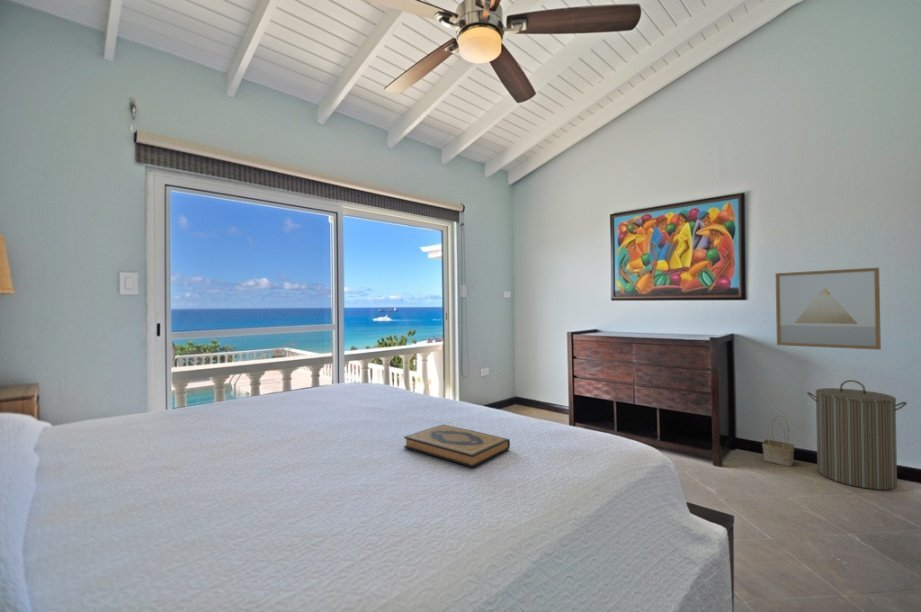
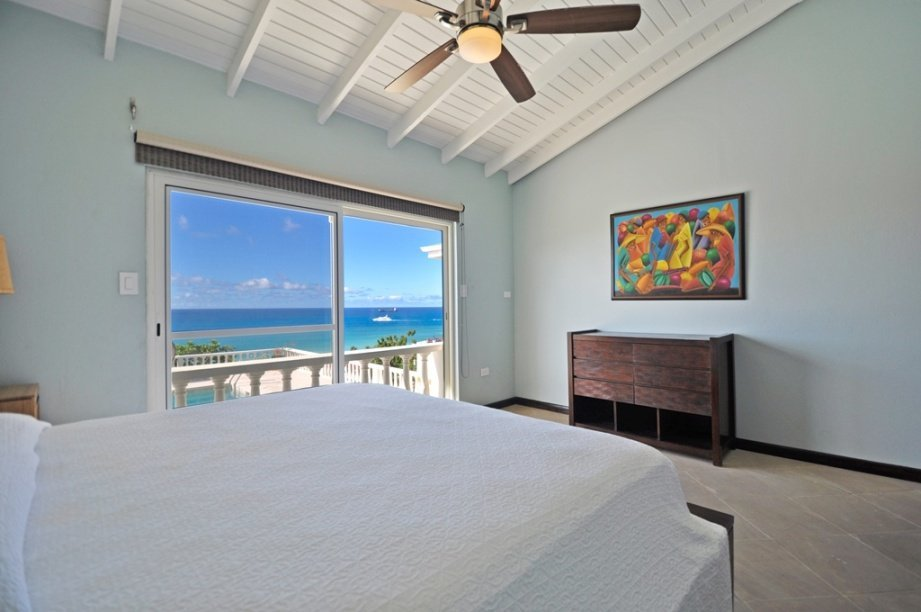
- basket (778, 441)
- wall art (824, 308)
- hardback book (456, 442)
- laundry hamper (854, 428)
